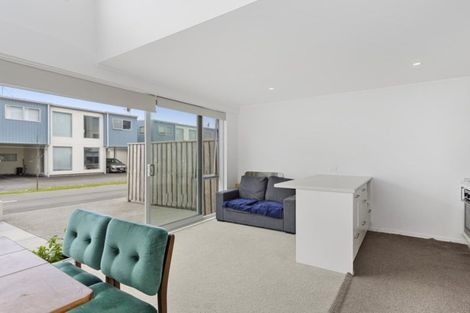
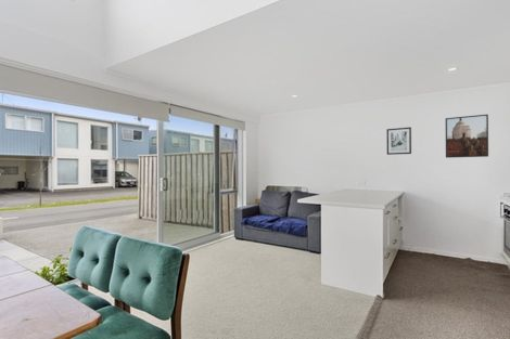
+ wall art (398, 141)
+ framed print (466, 136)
